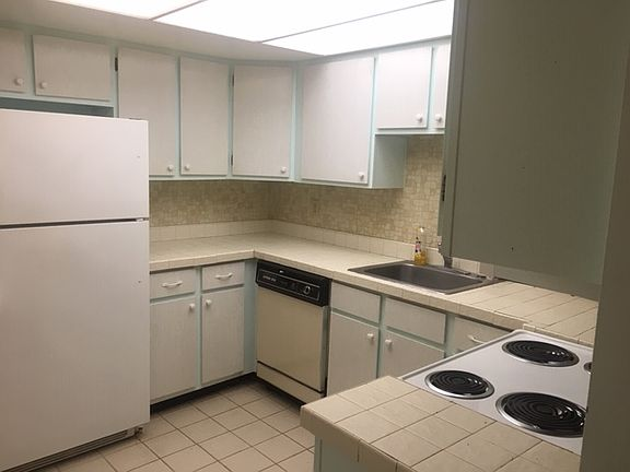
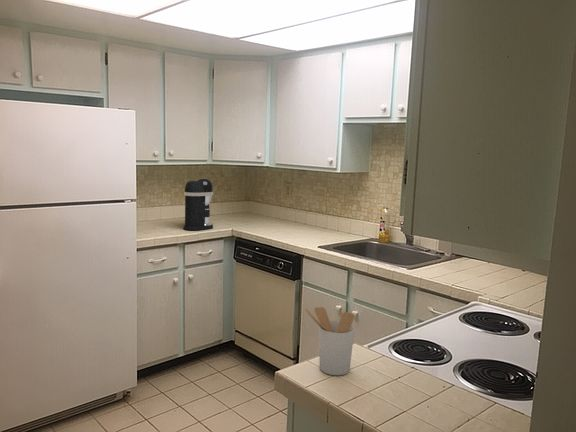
+ utensil holder (328, 338)
+ coffee maker (198, 203)
